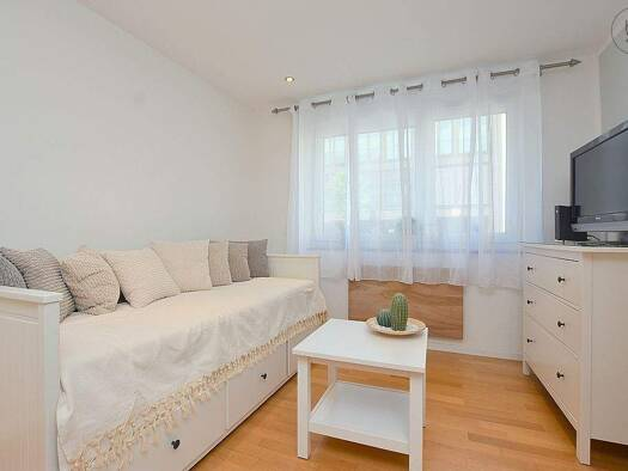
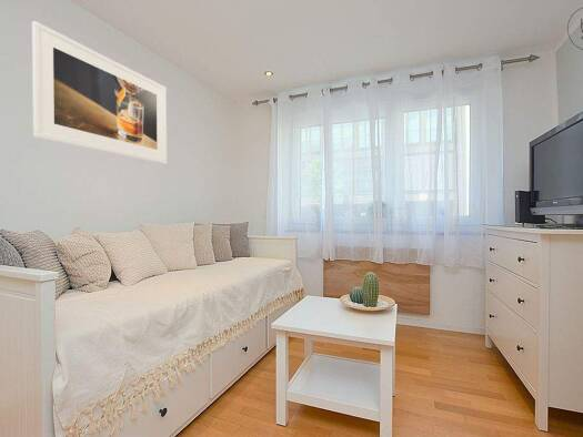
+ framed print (112, 106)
